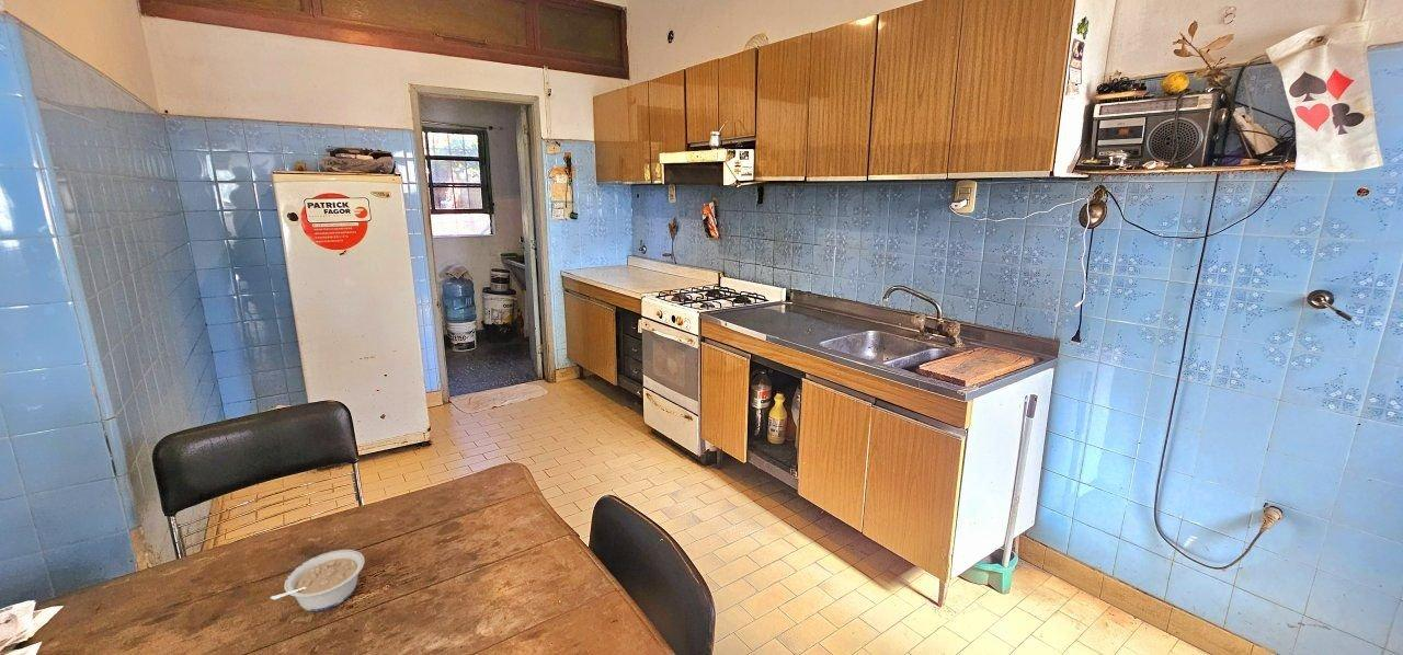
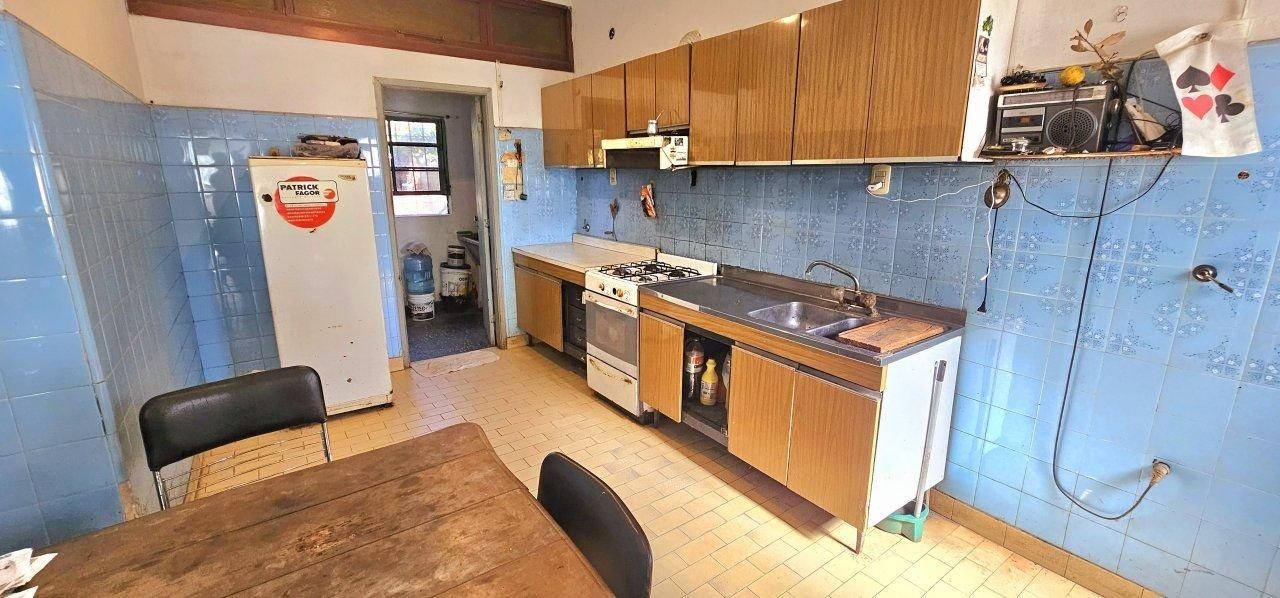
- legume (326, 582)
